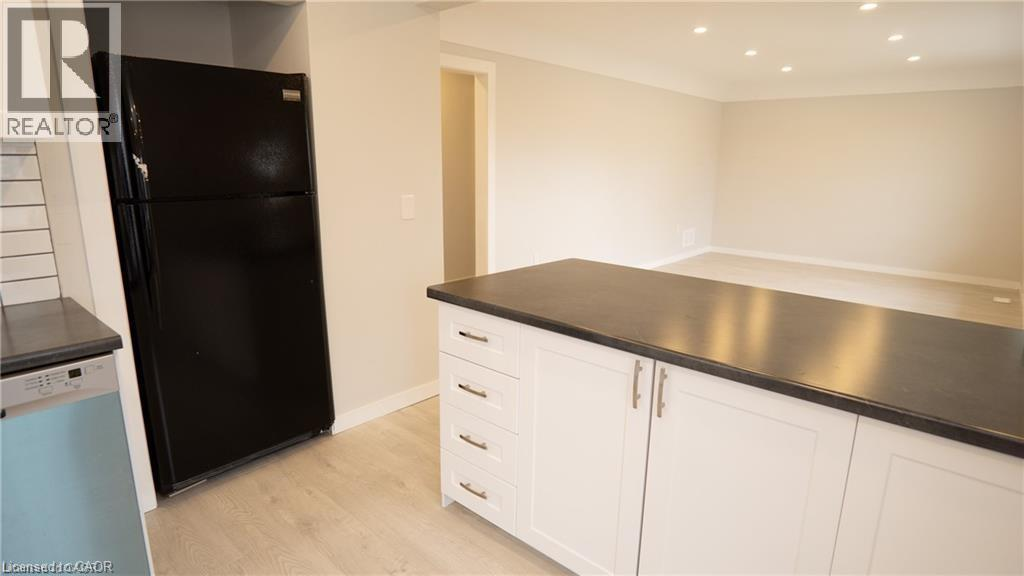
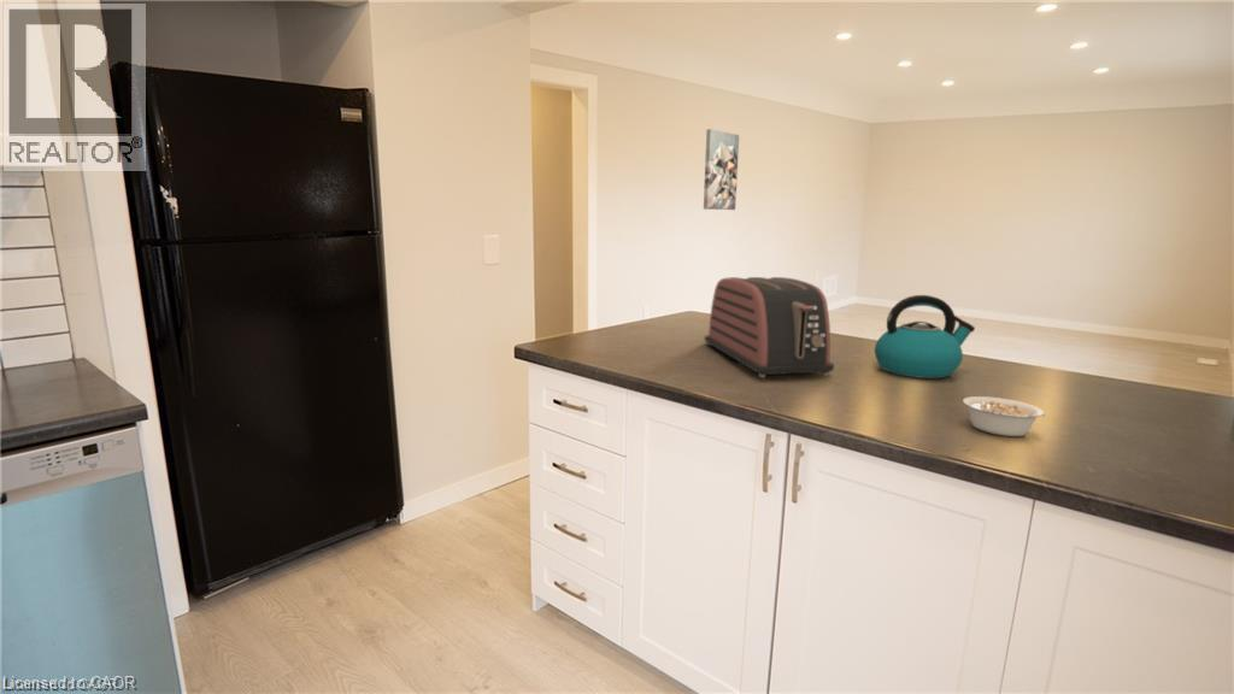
+ wall art (721, 171)
+ kettle (926, 333)
+ legume (1004, 416)
+ toaster (766, 319)
